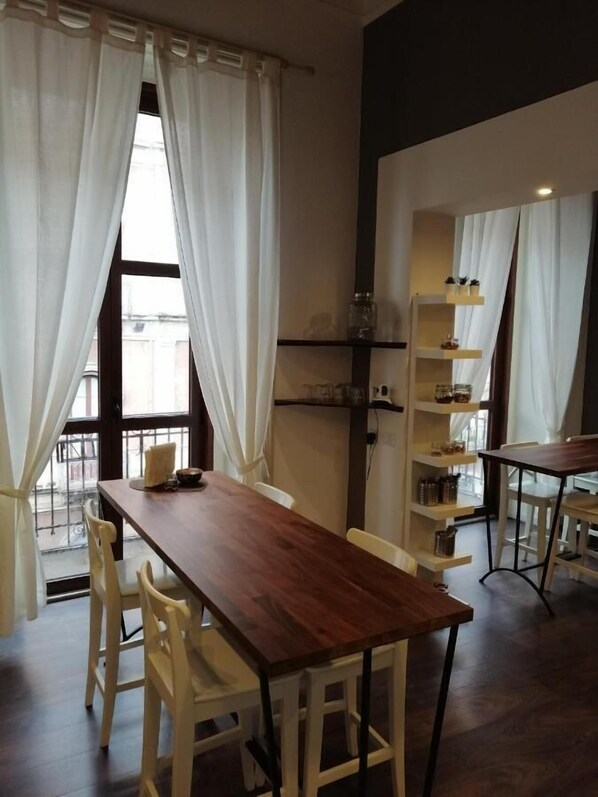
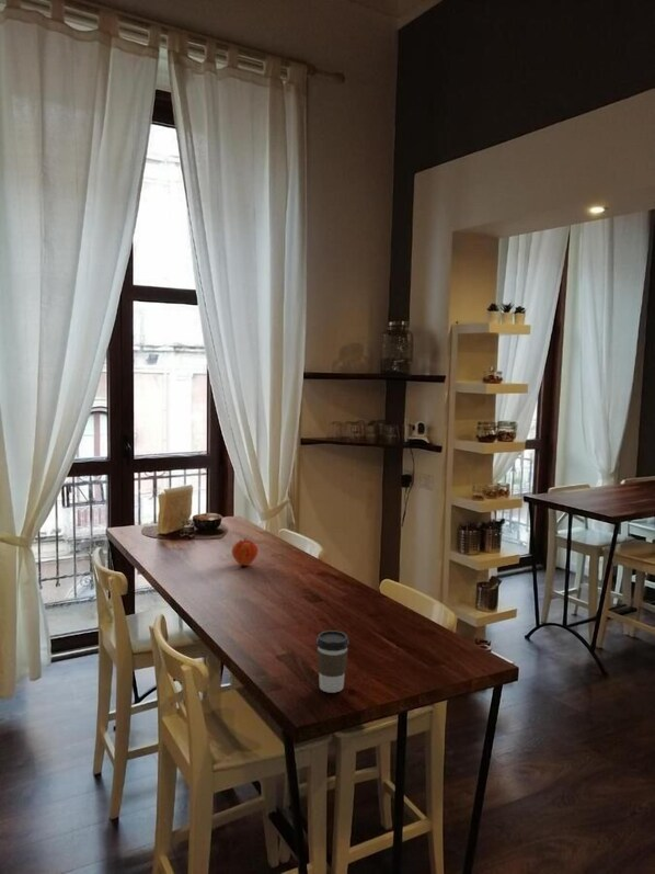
+ coffee cup (332, 661)
+ fruit (244, 550)
